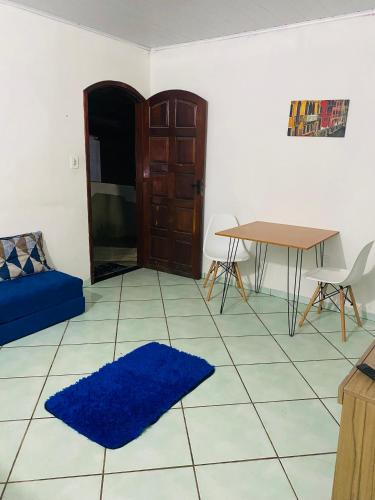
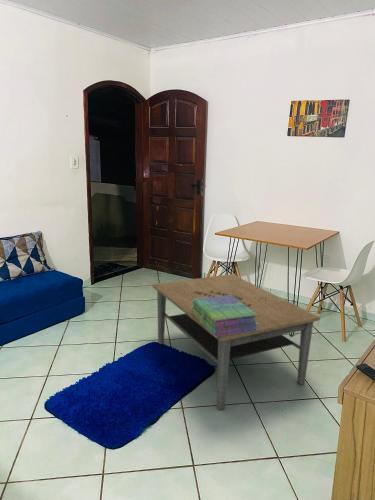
+ coffee table (226, 335)
+ stack of books (223, 313)
